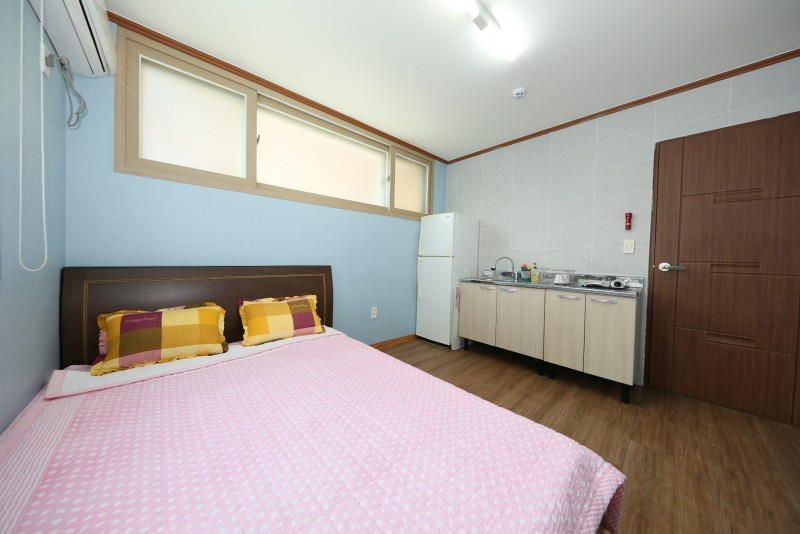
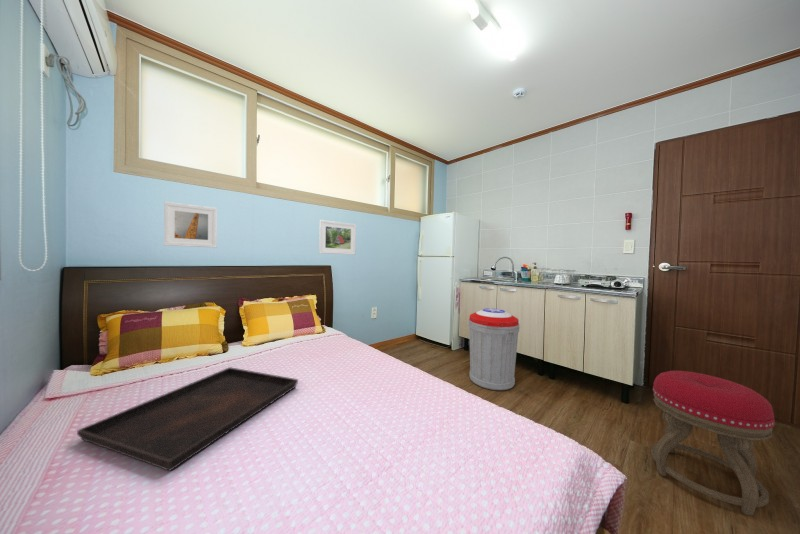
+ serving tray (208, 404)
+ trash can (492, 345)
+ stool (705, 429)
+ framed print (191, 225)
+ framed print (338, 238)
